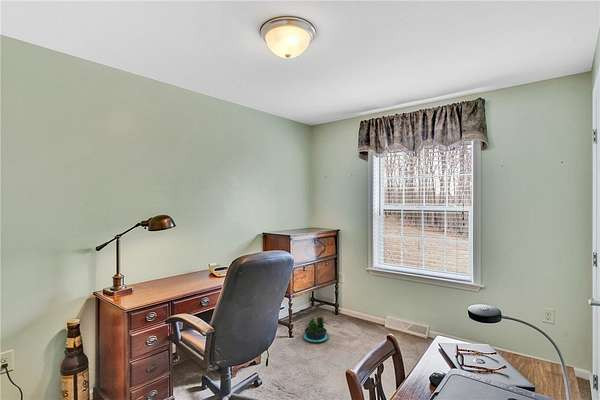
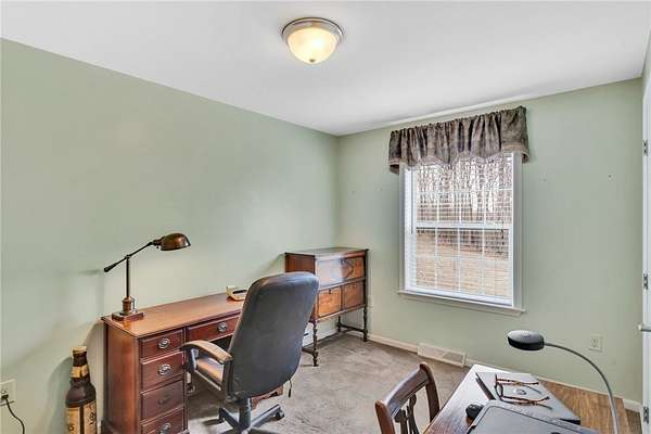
- potted plant (315, 328)
